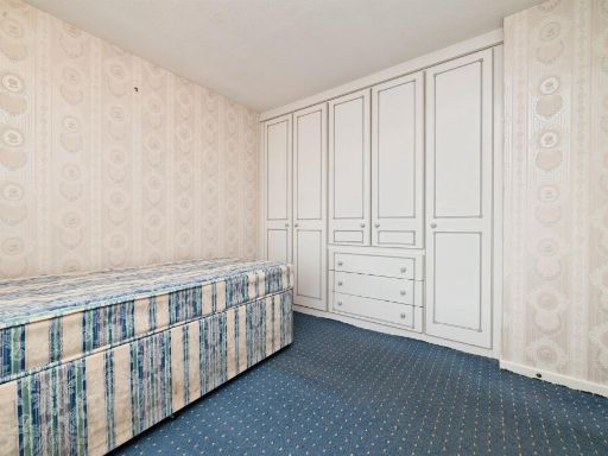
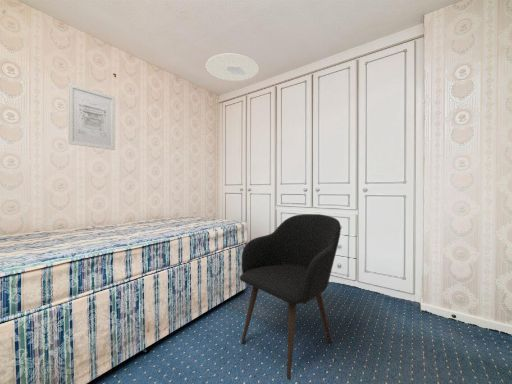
+ armchair (290, 280)
+ ceiling light (232, 66)
+ wall art (93, 118)
